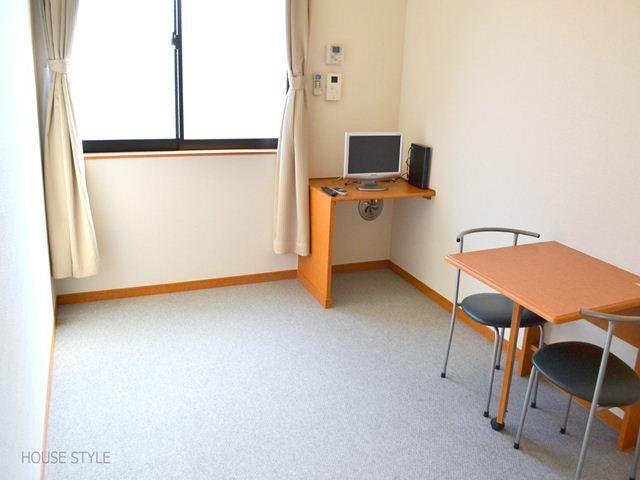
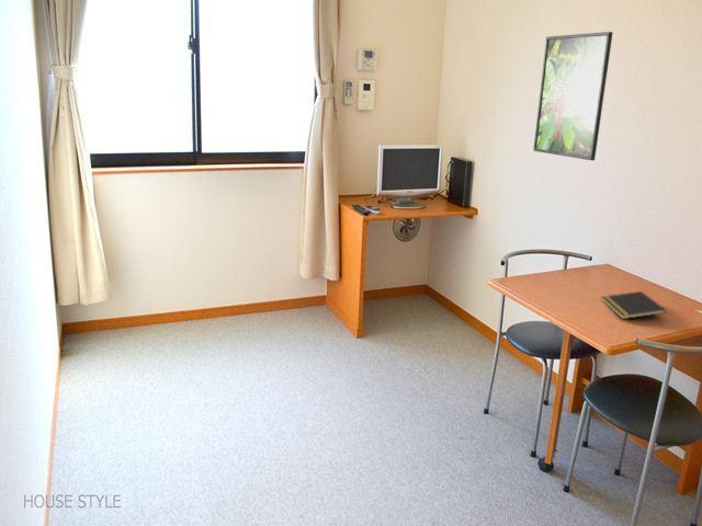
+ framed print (569, 96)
+ notepad (632, 304)
